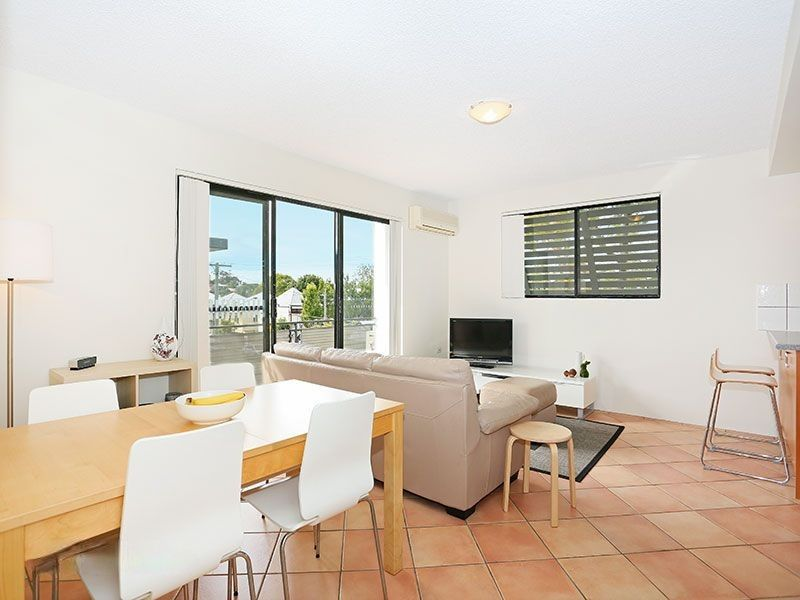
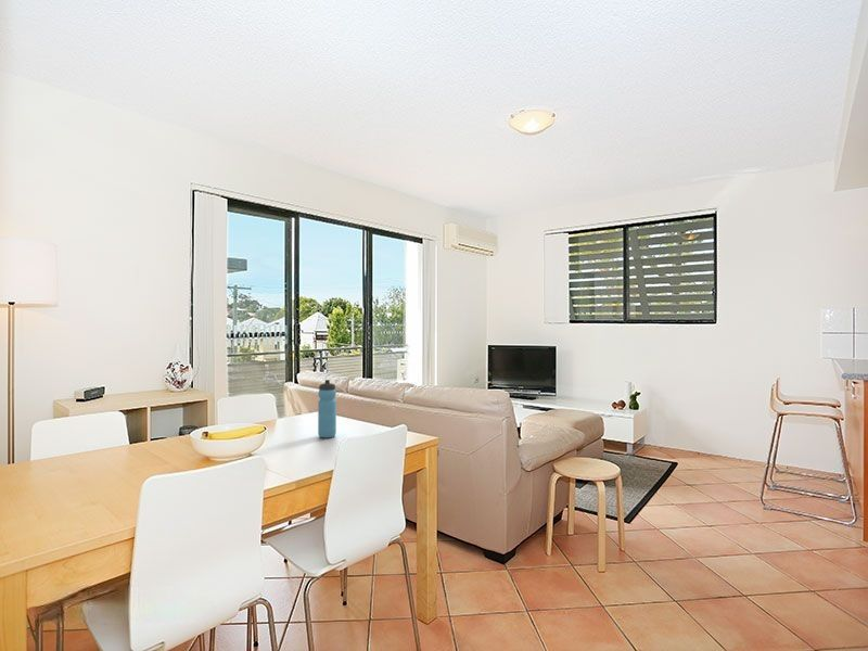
+ water bottle (327, 408)
